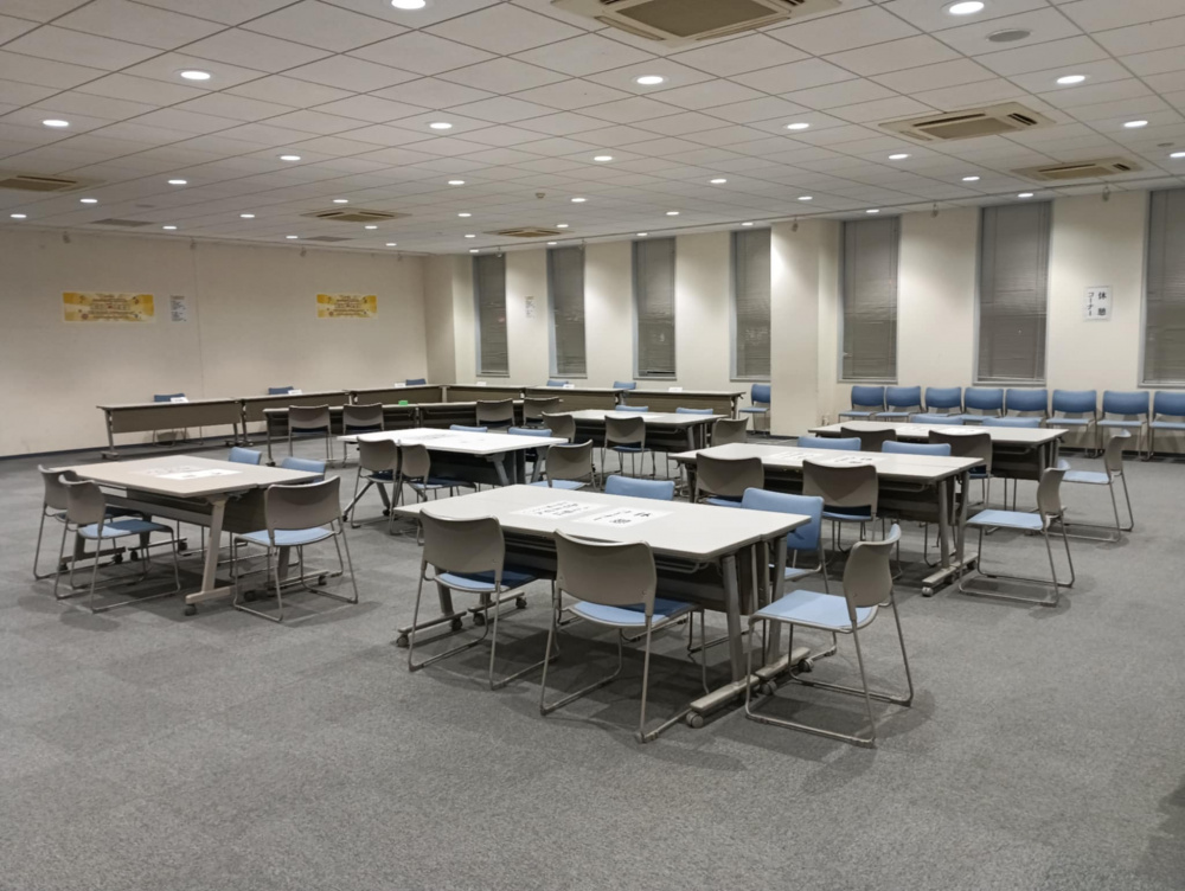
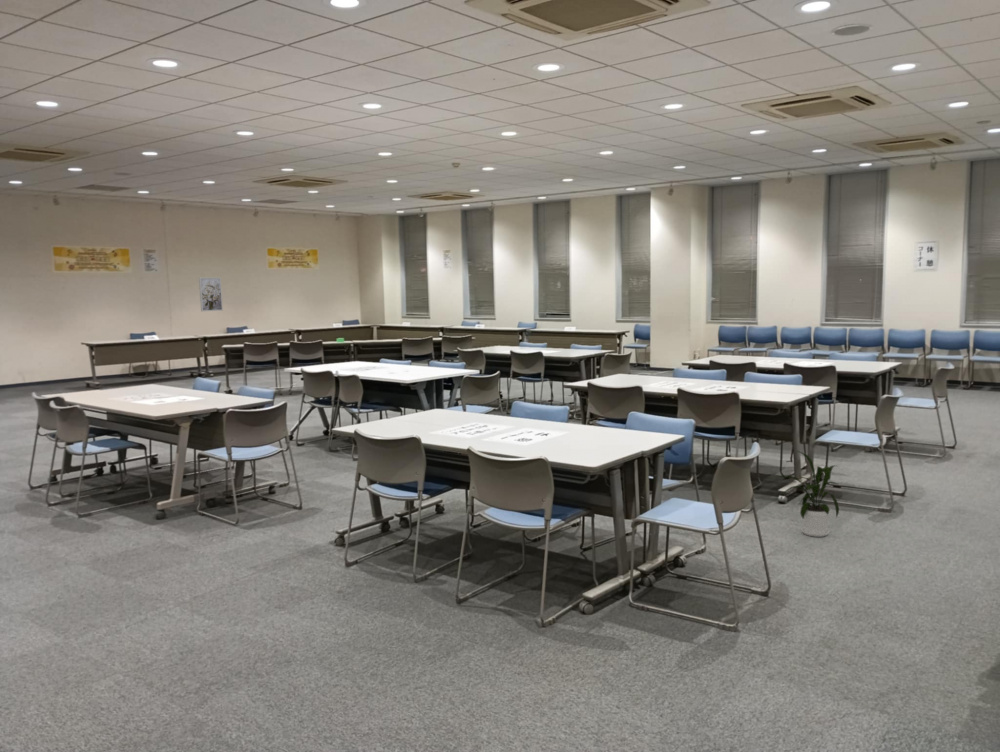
+ house plant (812, 494)
+ wall art (210, 294)
